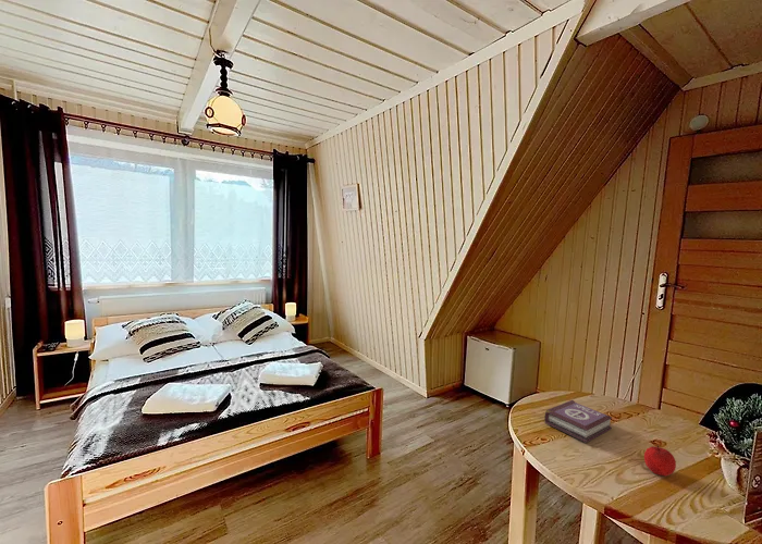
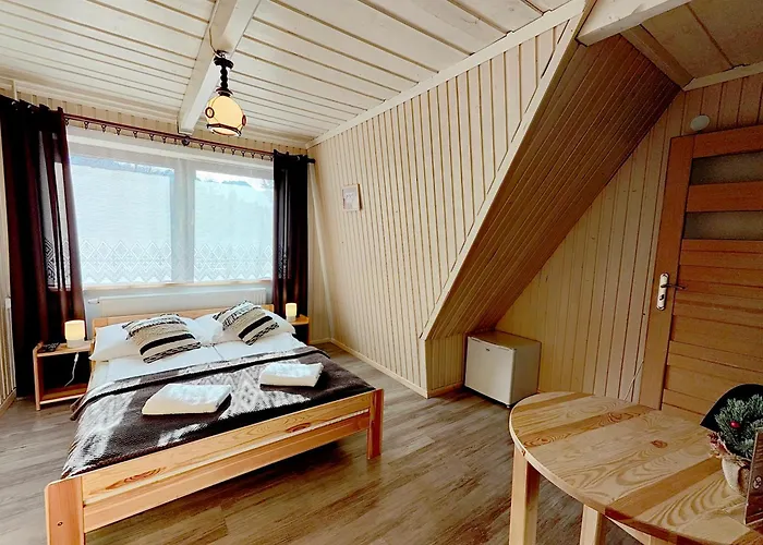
- book (578, 419)
- apple (660, 458)
